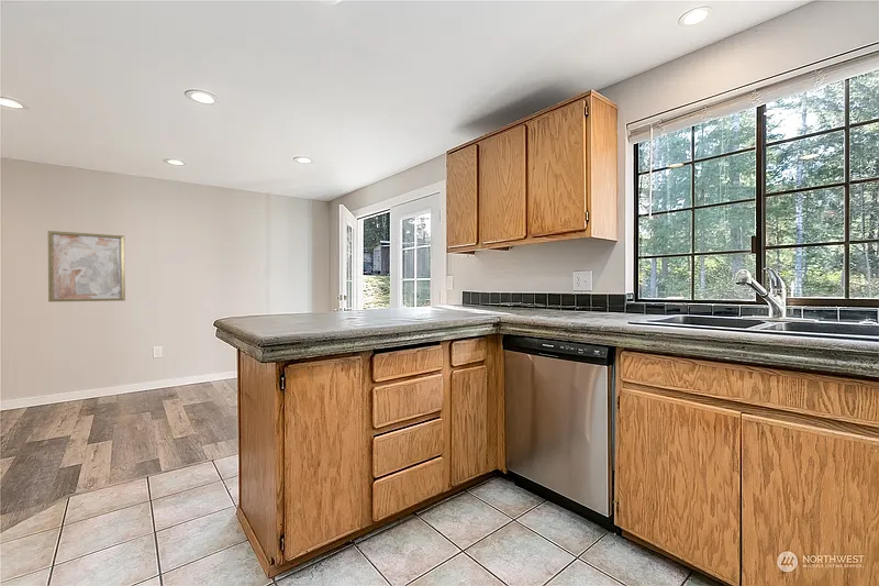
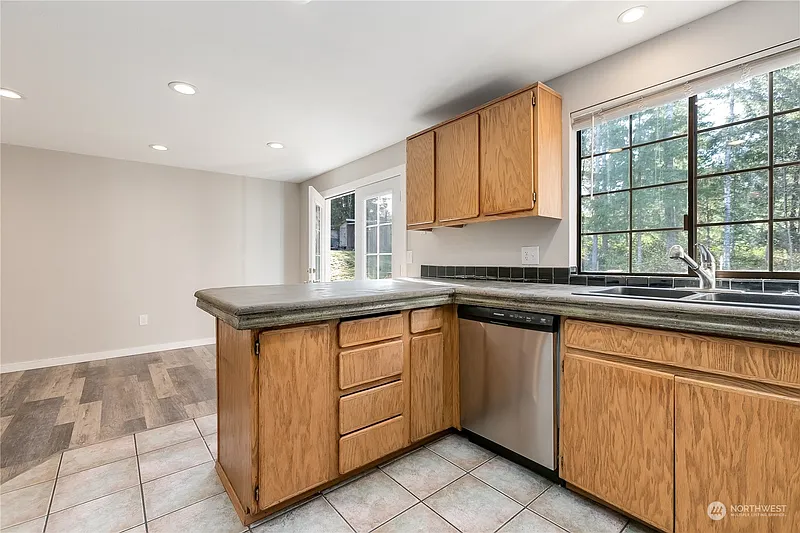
- wall art (88, 267)
